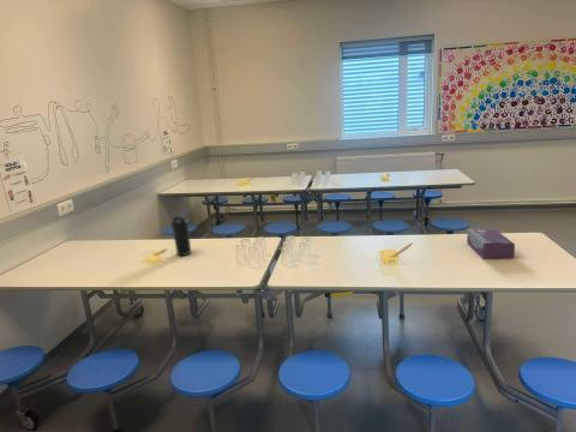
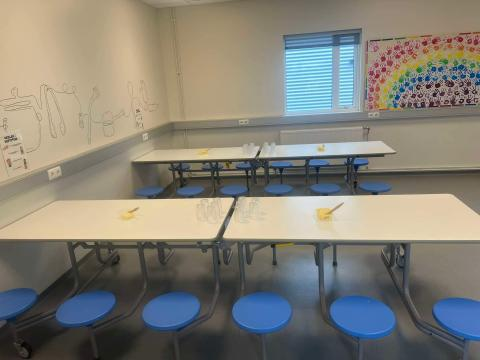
- water bottle (181, 235)
- tissue box (488, 242)
